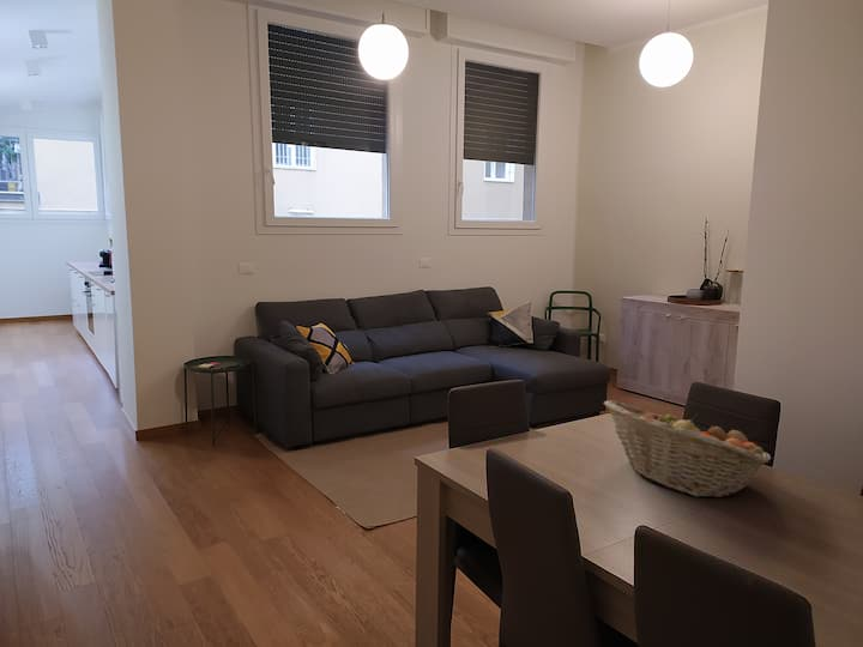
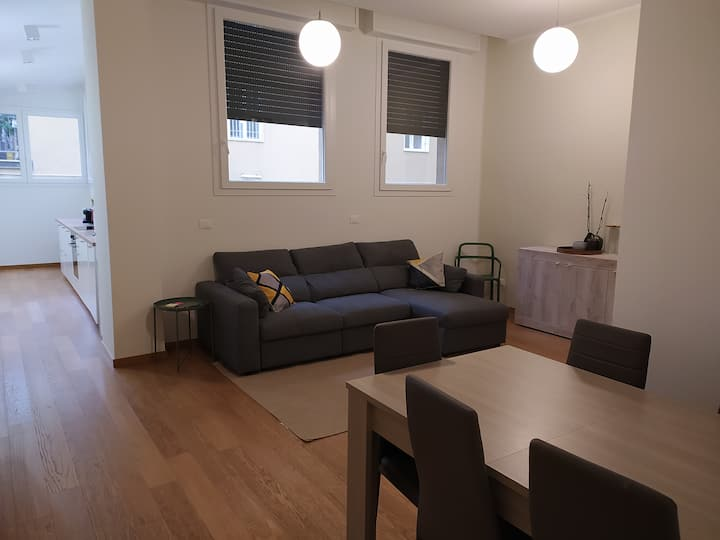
- fruit basket (680, 441)
